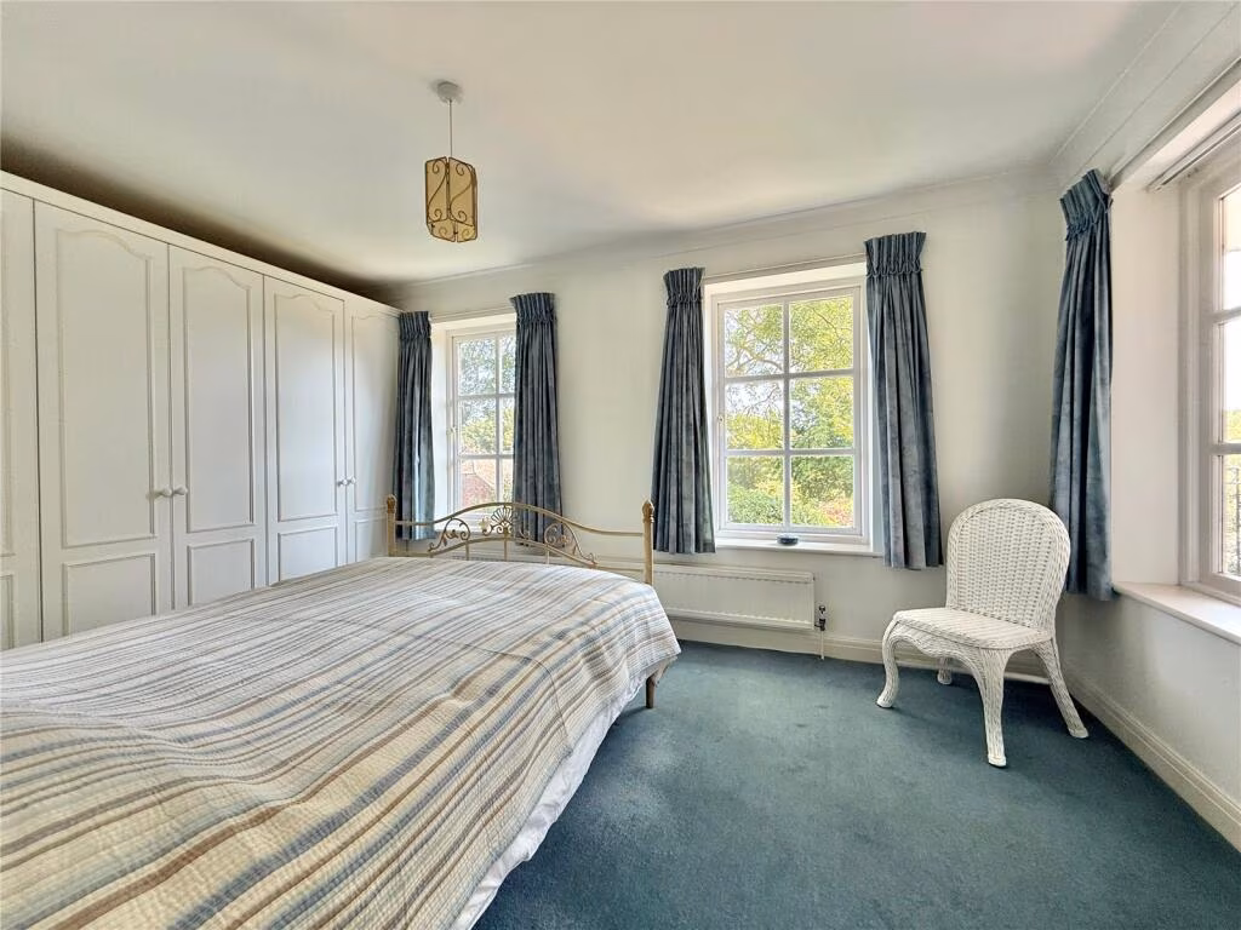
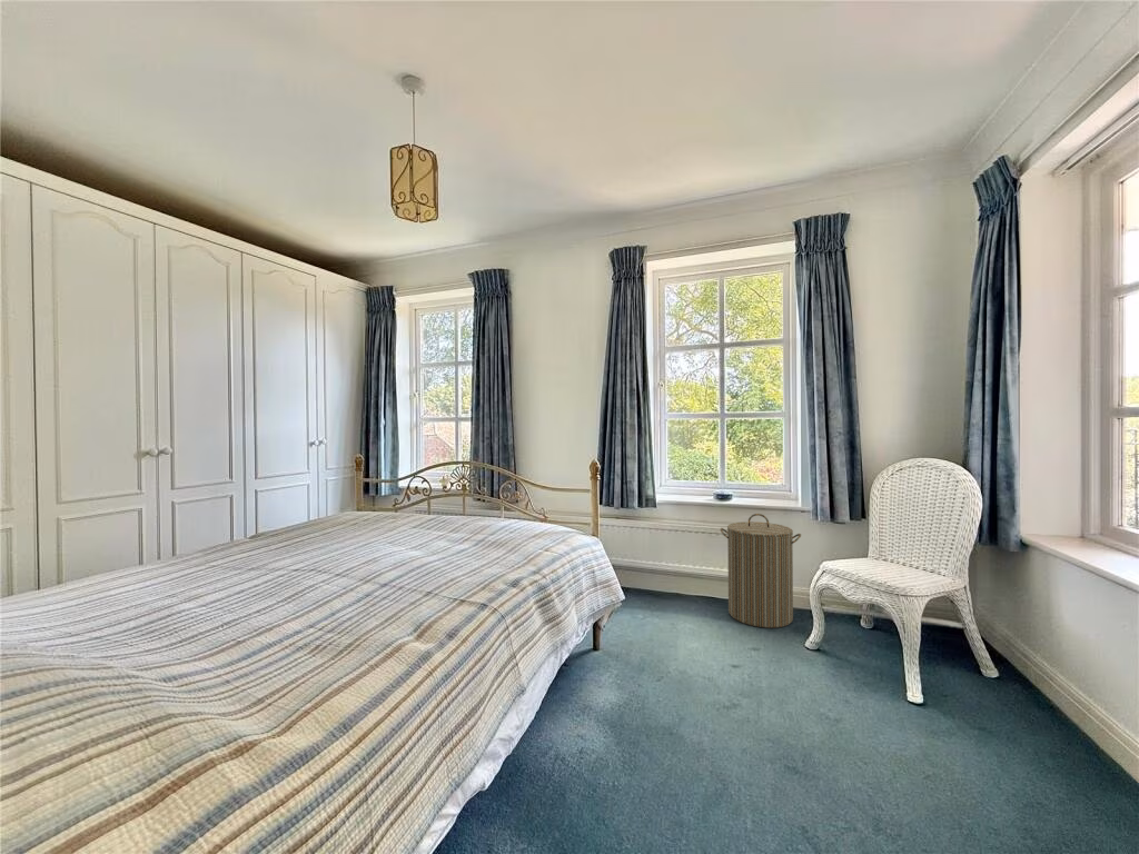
+ laundry hamper (760, 564)
